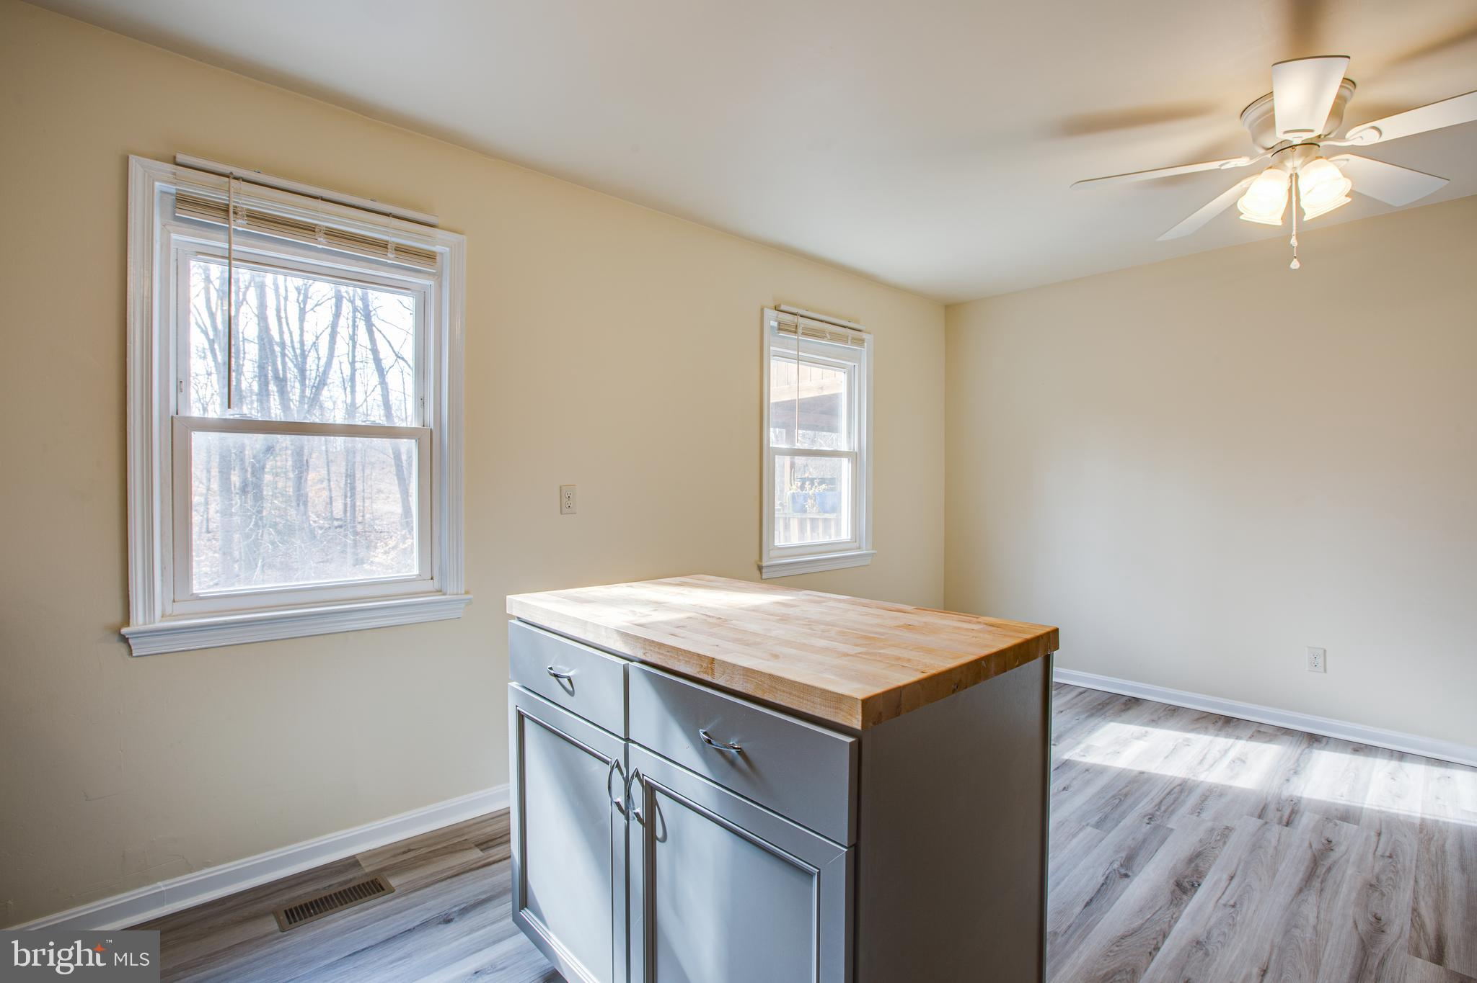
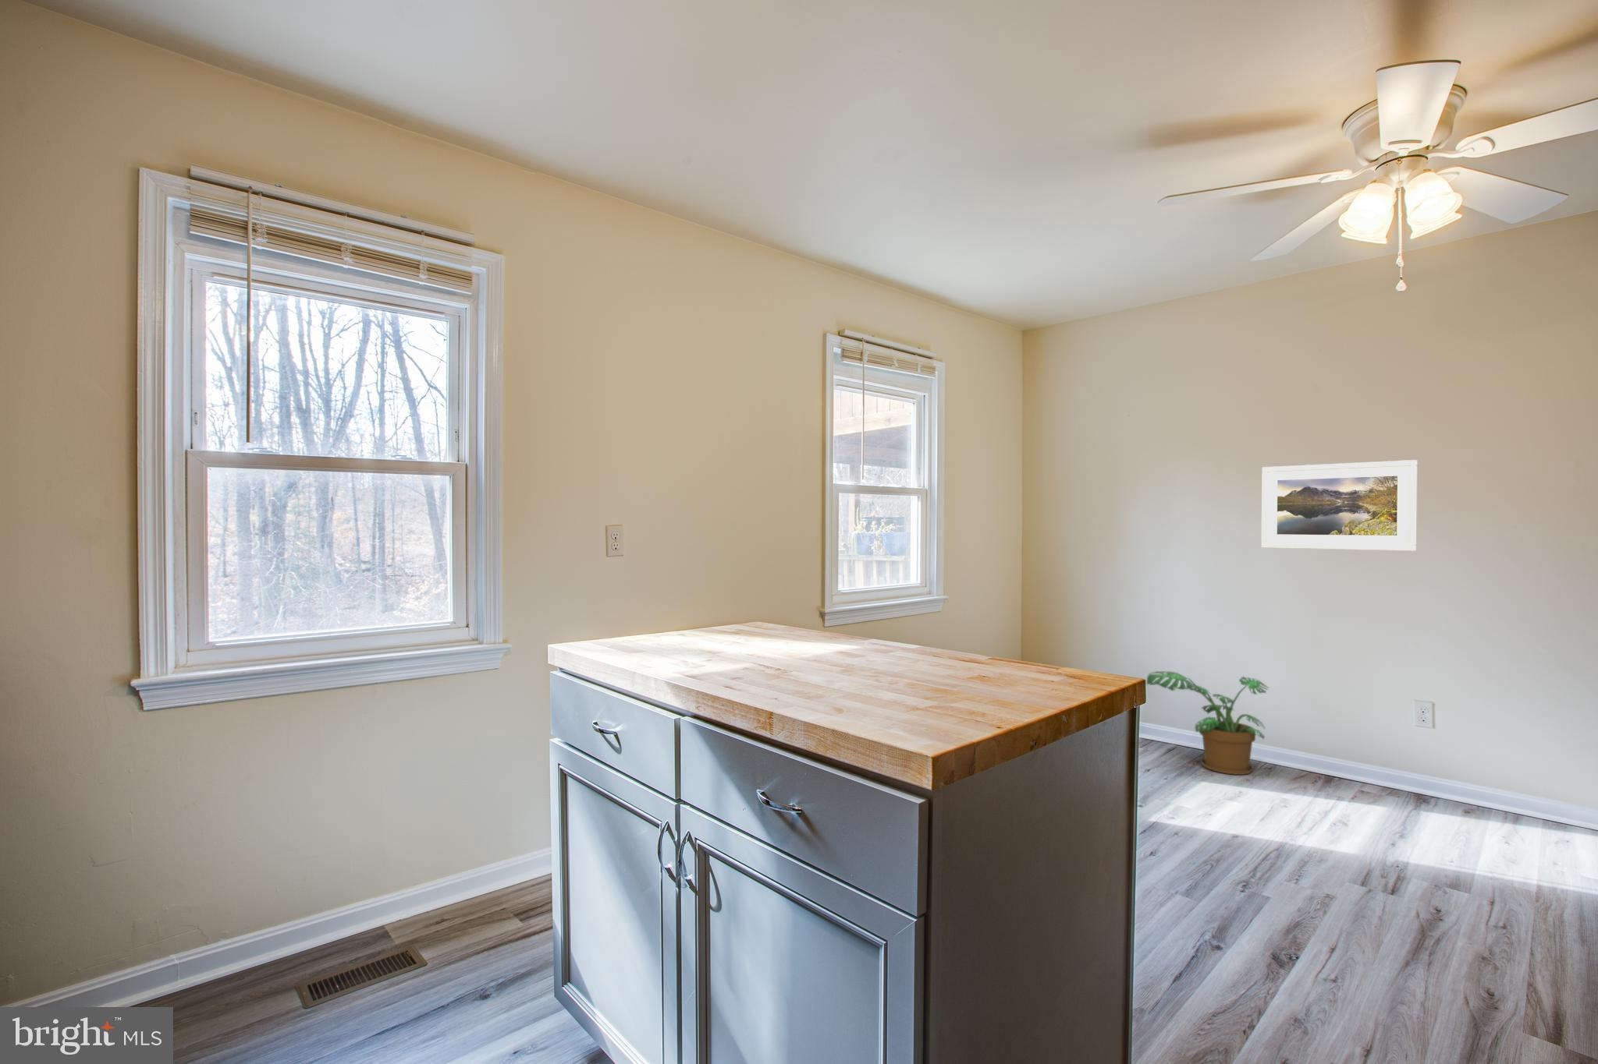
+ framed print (1334, 506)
+ potted plant (1212, 718)
